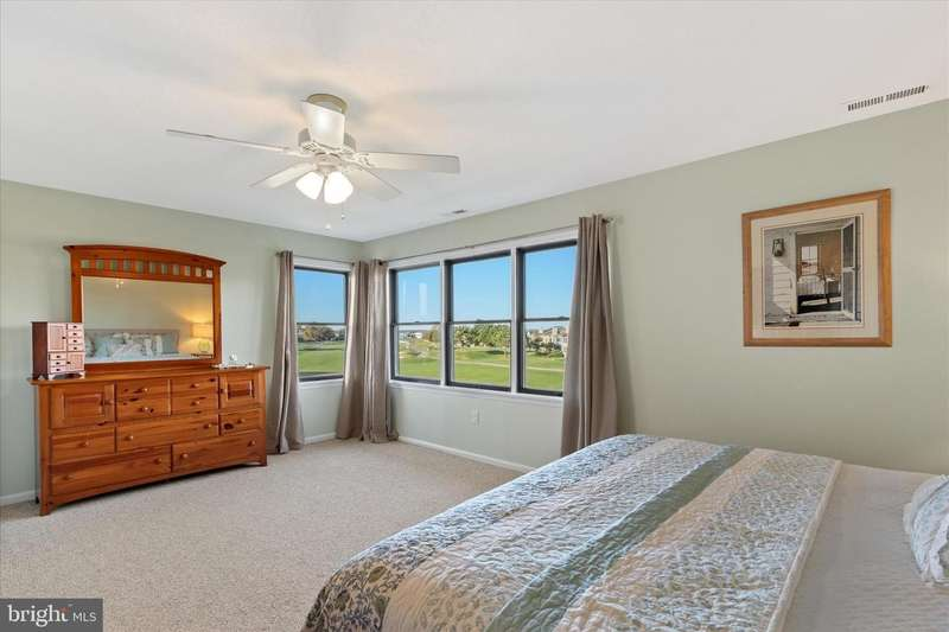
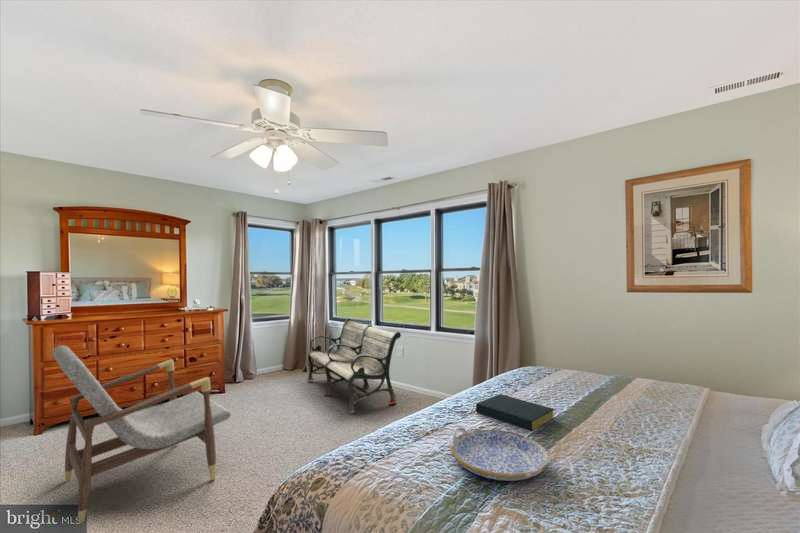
+ hardback book (514, 411)
+ serving tray (498, 451)
+ bench (348, 358)
+ armchair (145, 407)
